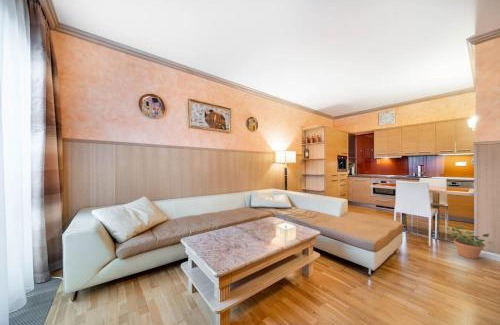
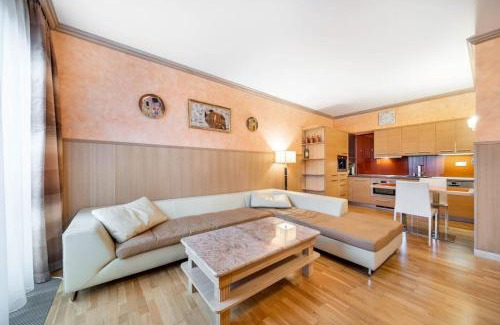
- potted plant (471, 243)
